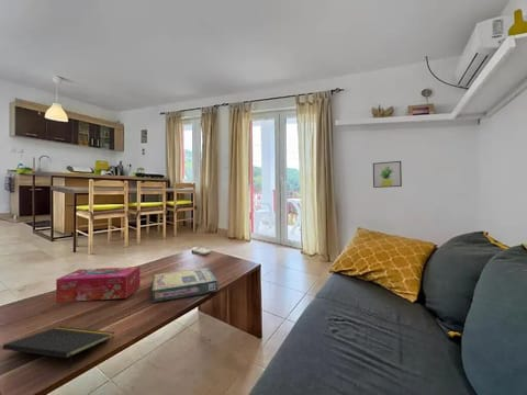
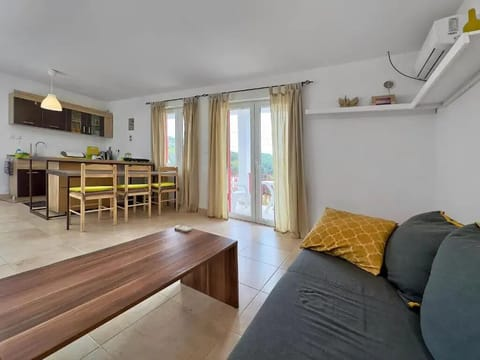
- tissue box (101, 282)
- notepad (63, 340)
- wall art (386, 174)
- video game box (183, 282)
